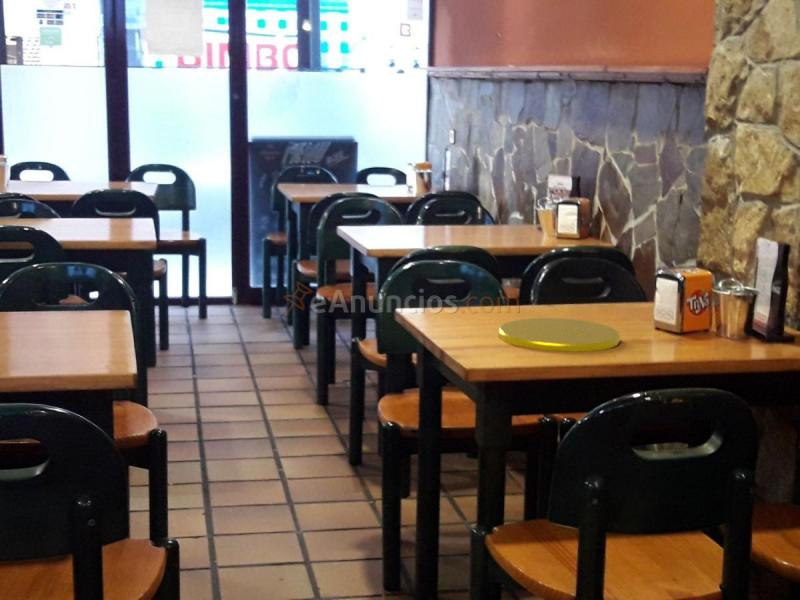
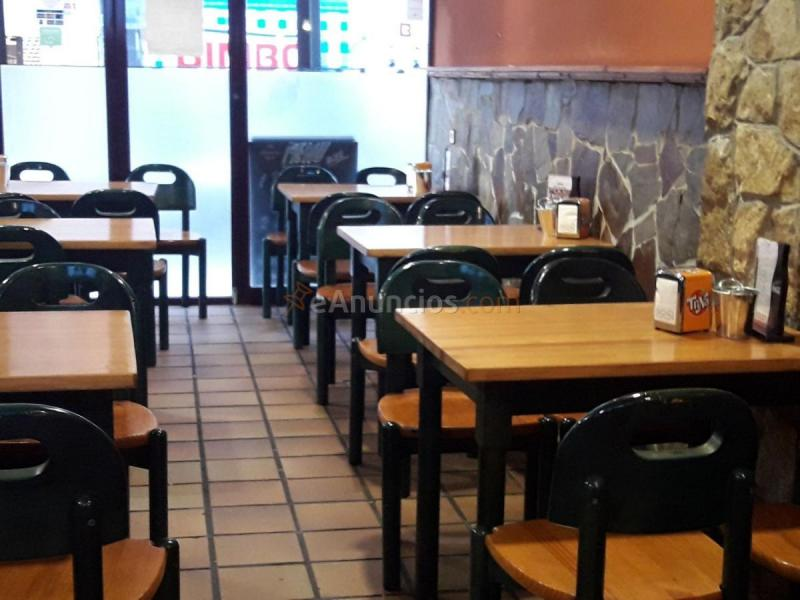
- plate (558, 333)
